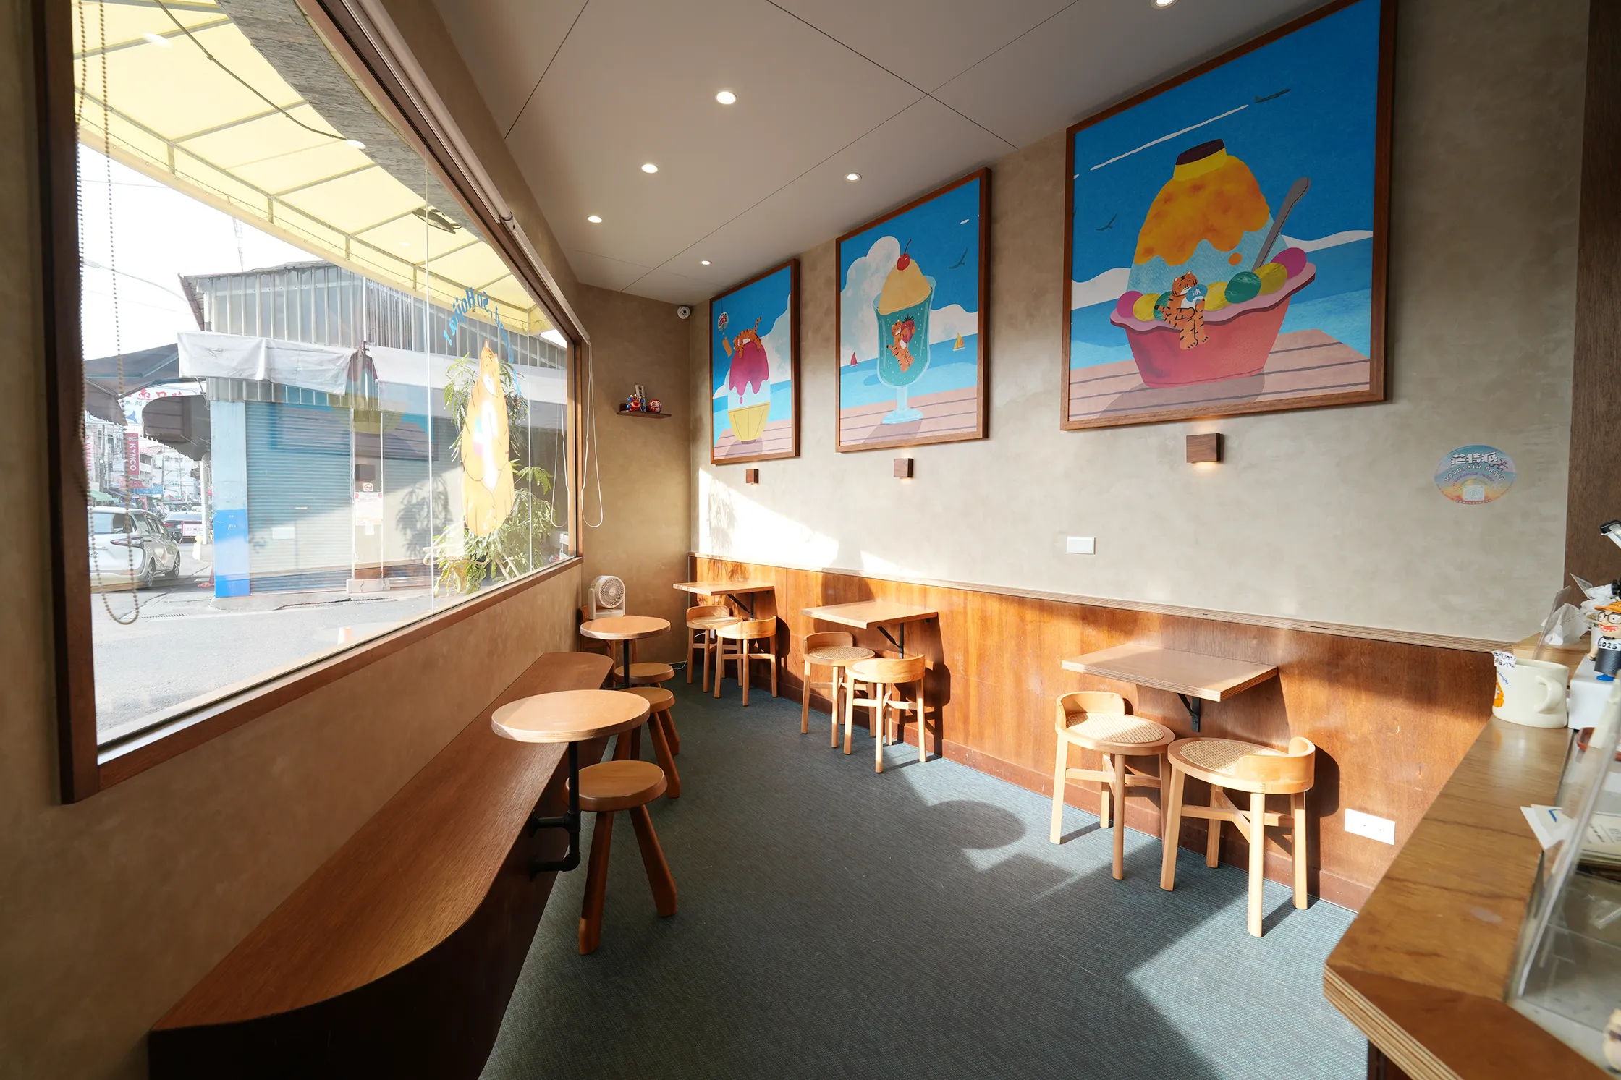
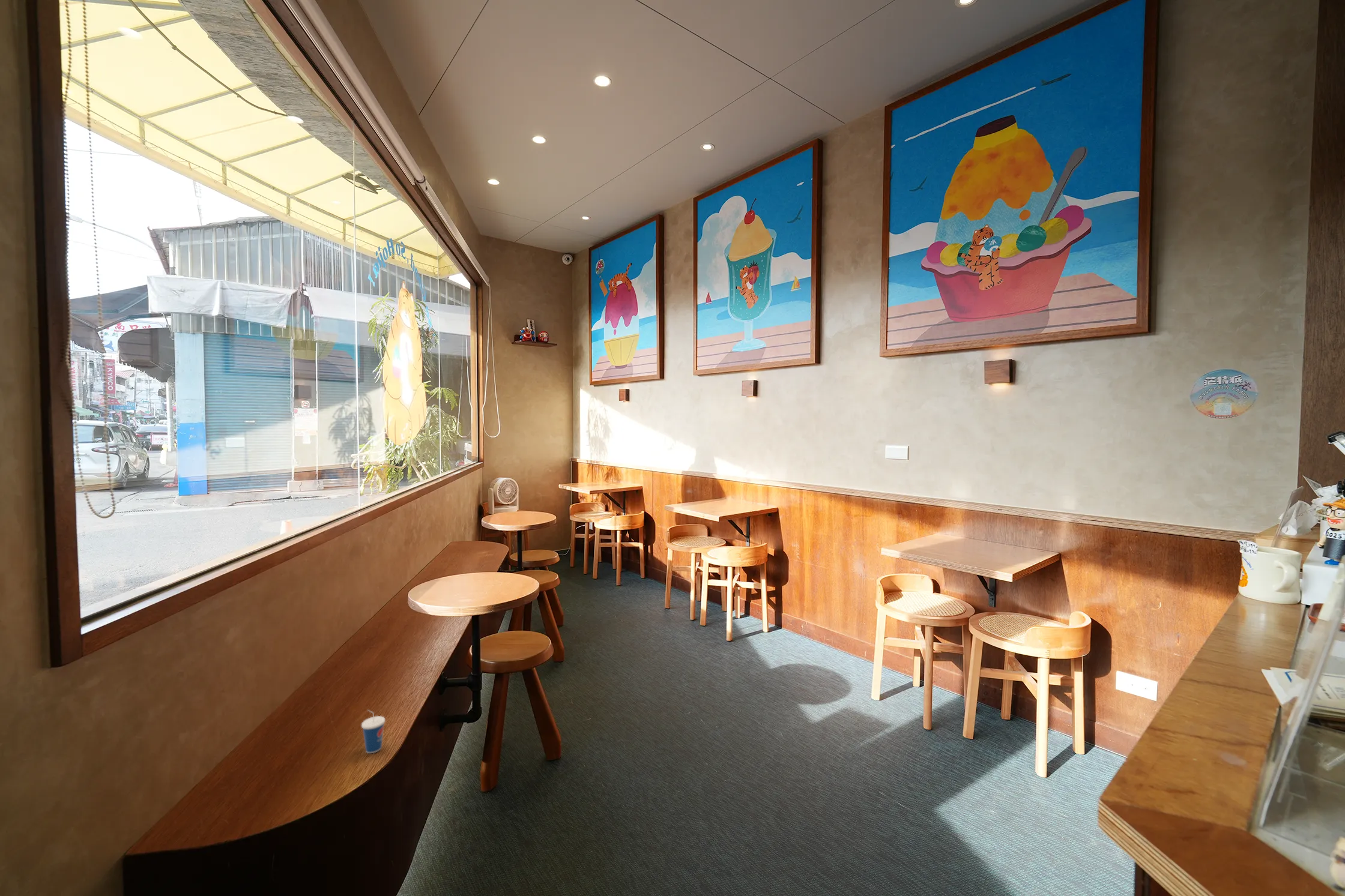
+ cup (373, 727)
